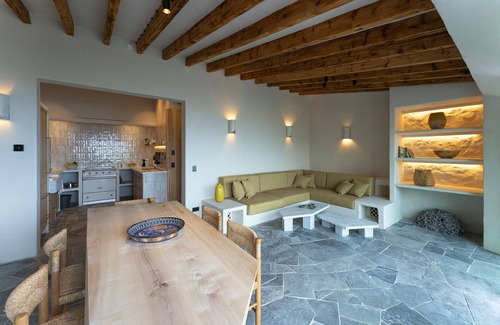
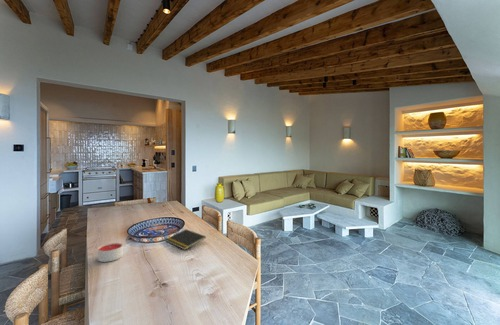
+ notepad (185, 238)
+ candle (110, 251)
